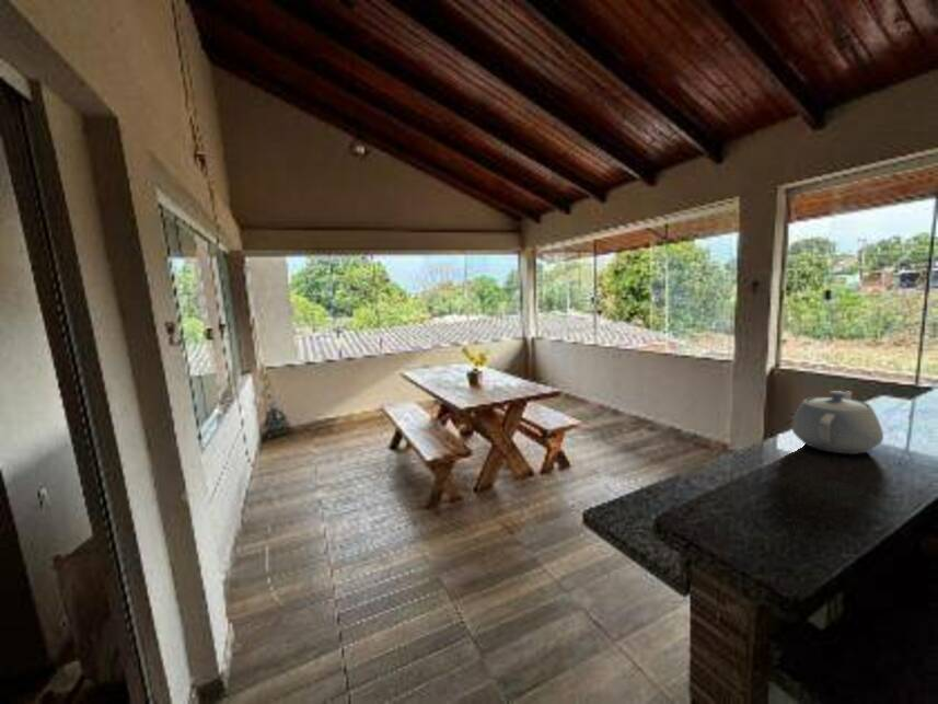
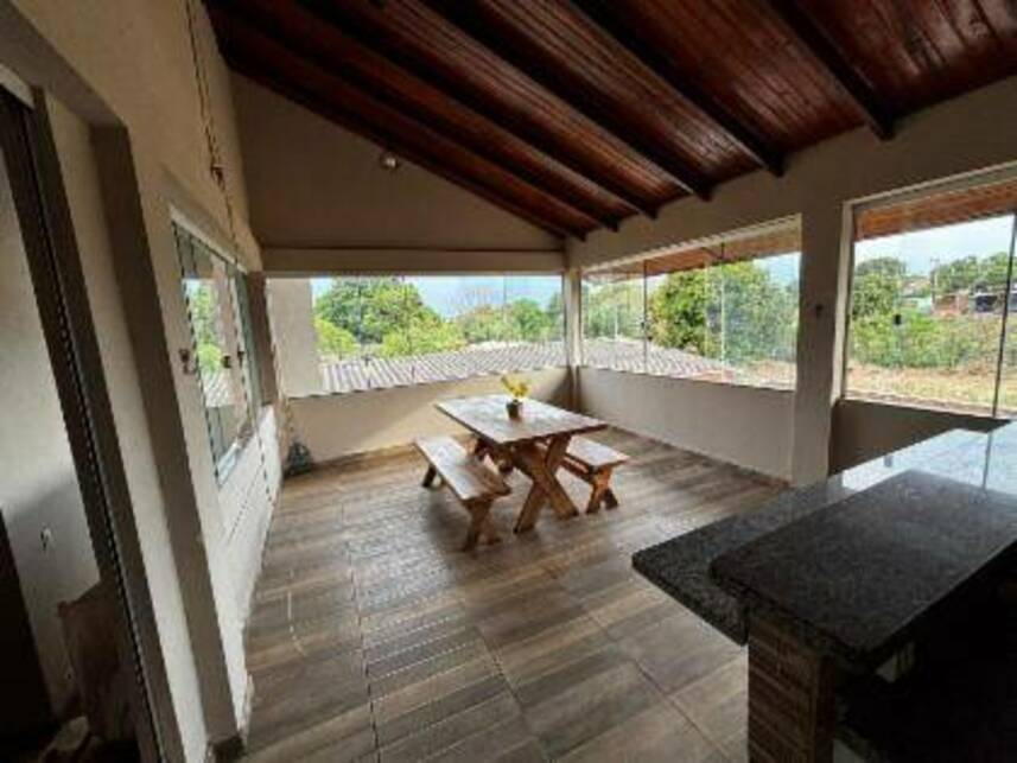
- teapot (834, 417)
